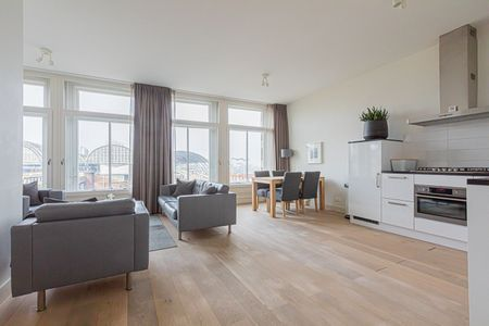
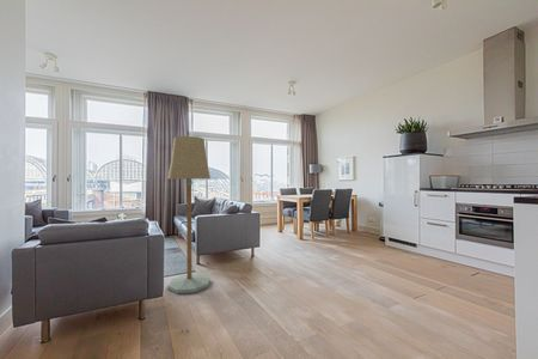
+ floor lamp (189, 211)
